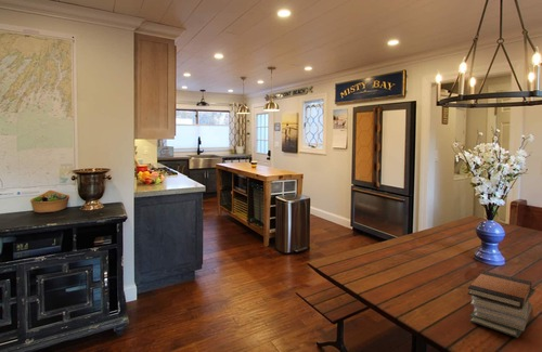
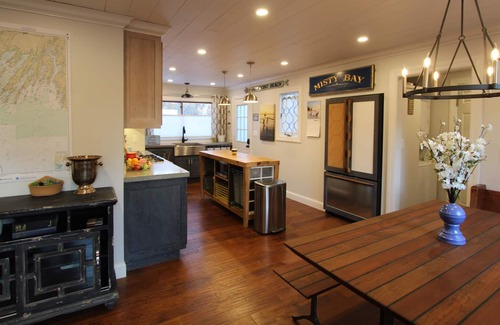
- book stack (501, 301)
